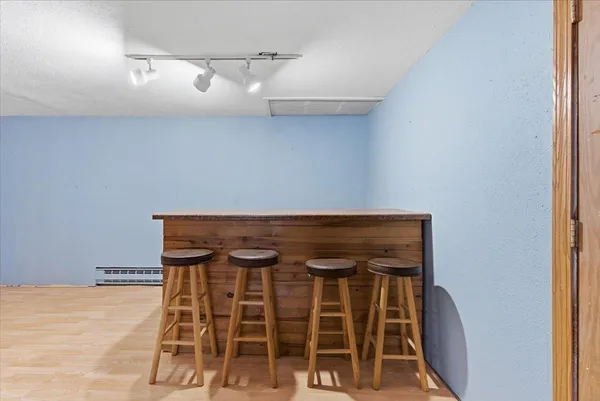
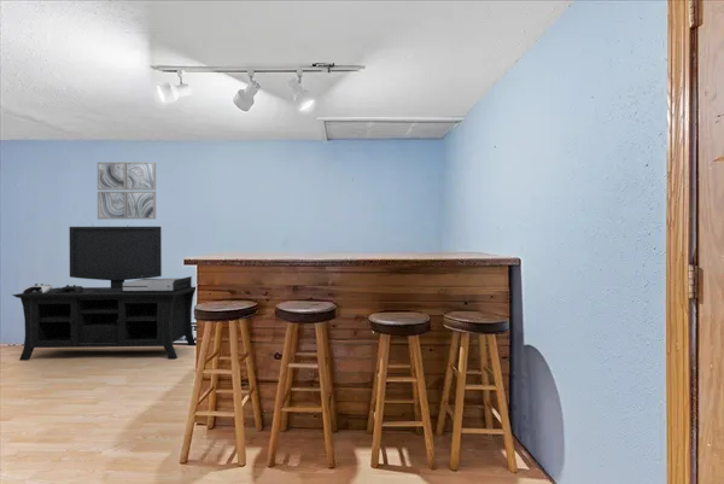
+ wall art (125, 189)
+ media console (111, 290)
